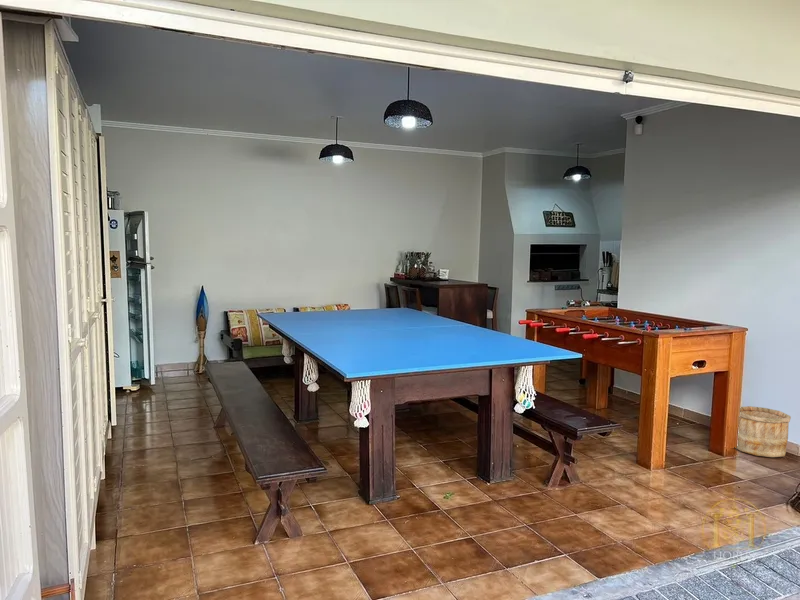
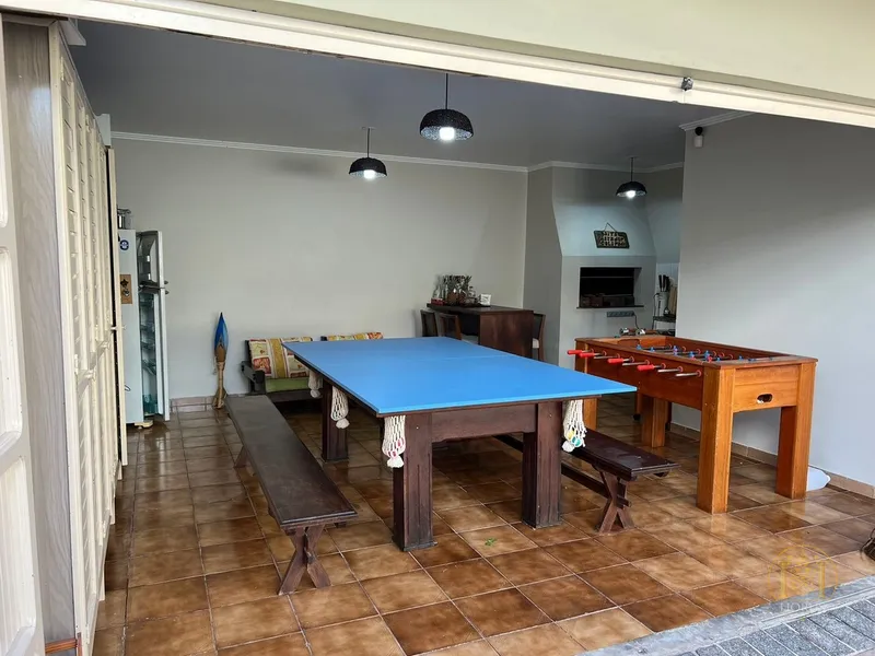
- wooden bucket (760, 431)
